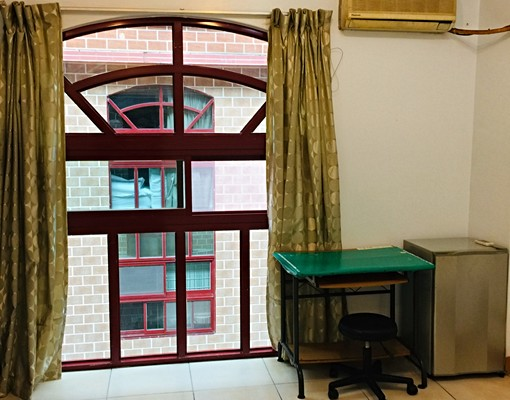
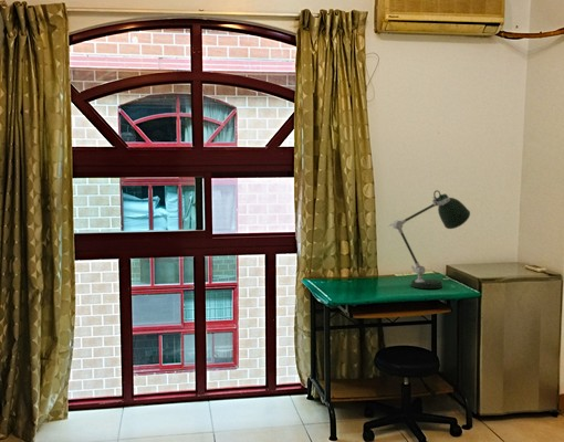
+ desk lamp (445, 225)
